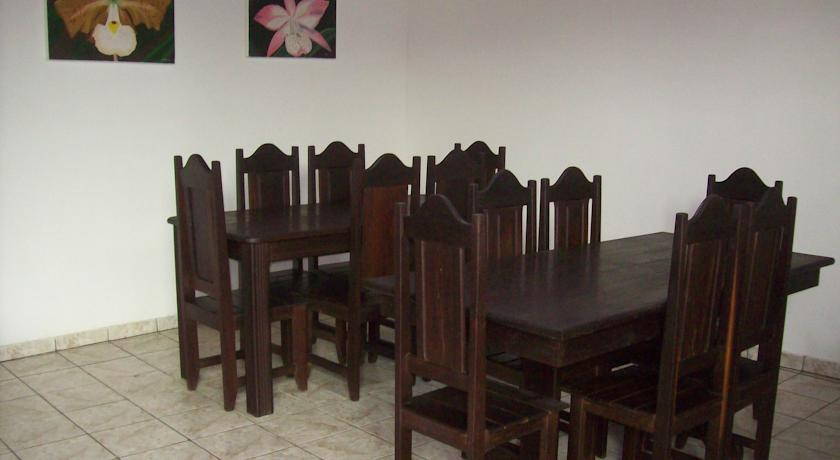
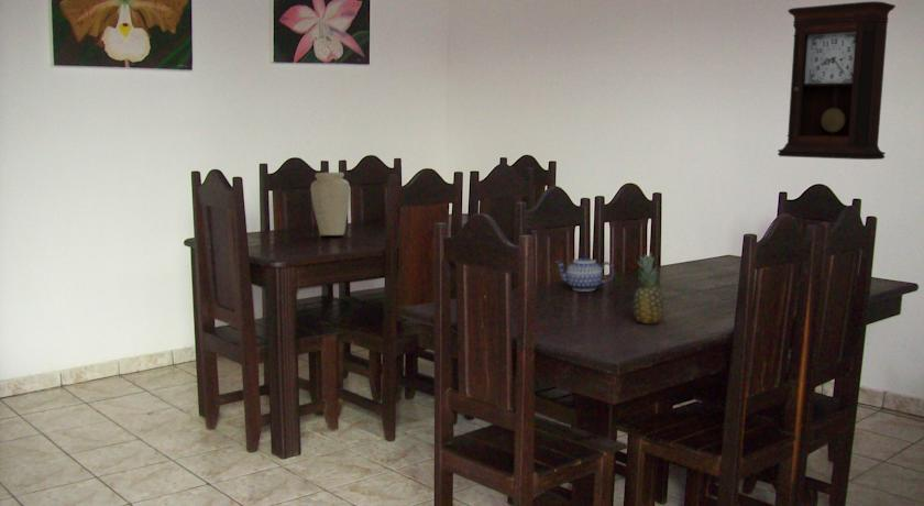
+ fruit (648, 287)
+ pendulum clock (832, 82)
+ teapot (584, 272)
+ vase (330, 204)
